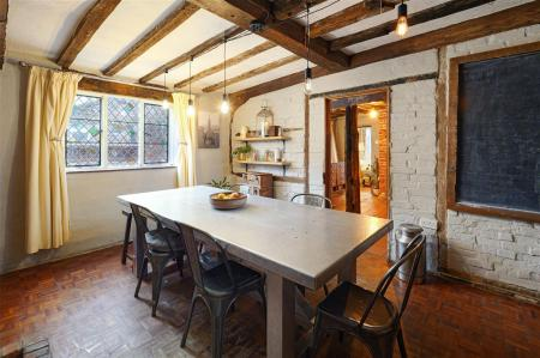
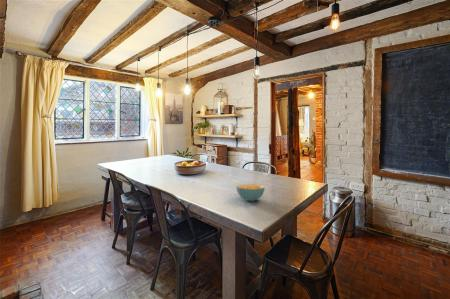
+ cereal bowl (250, 193)
